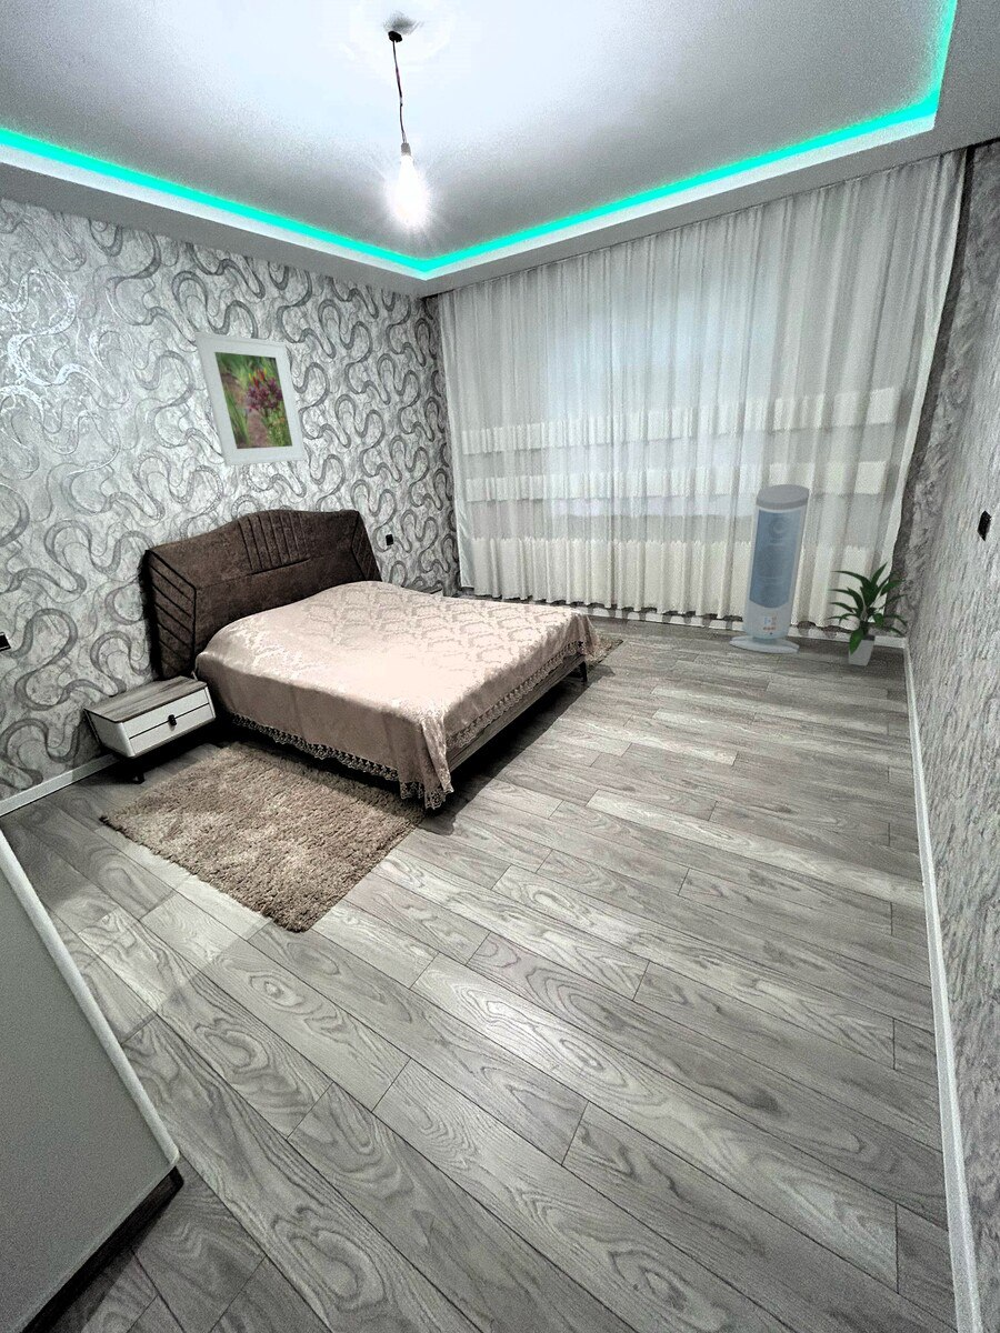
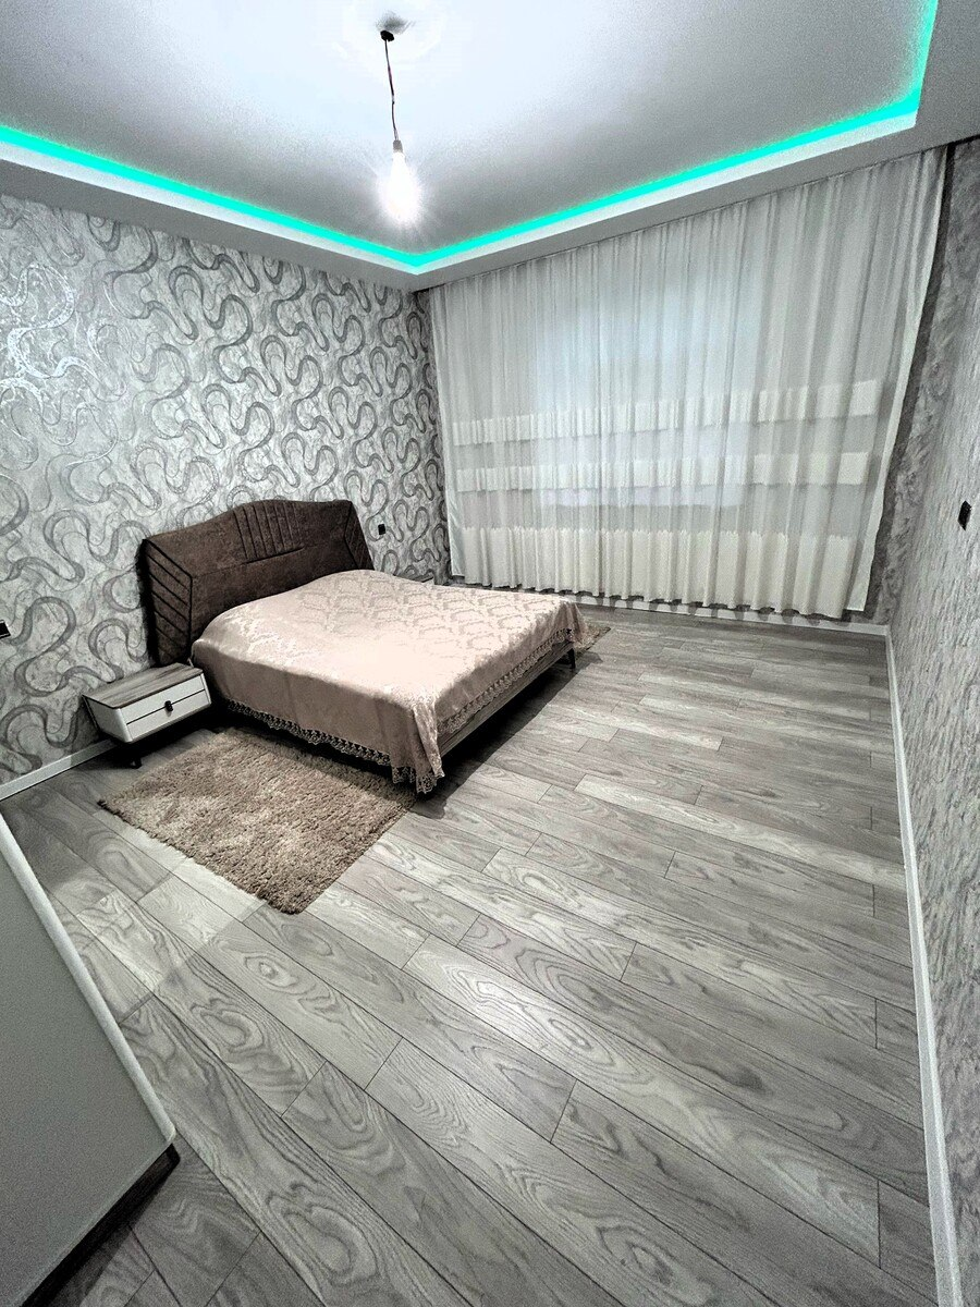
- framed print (256, 402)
- indoor plant (864, 613)
- air purifier (772, 570)
